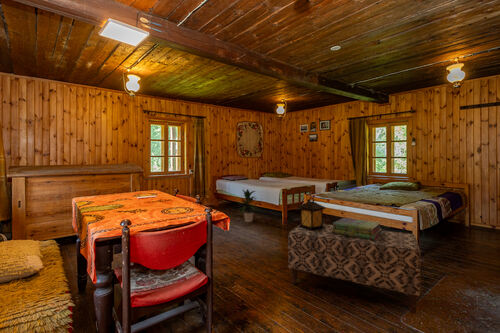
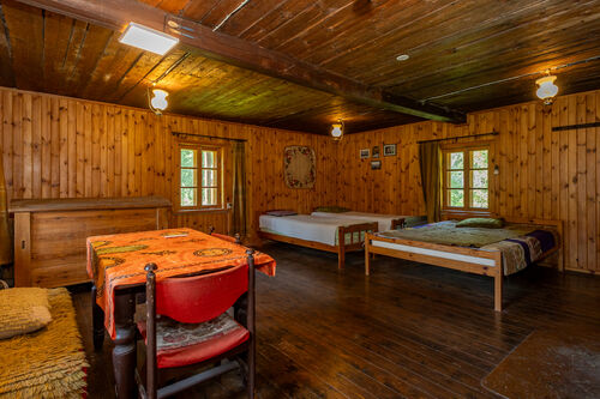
- stack of books (356, 227)
- lantern (311, 212)
- bench (350, 259)
- indoor plant (248, 204)
